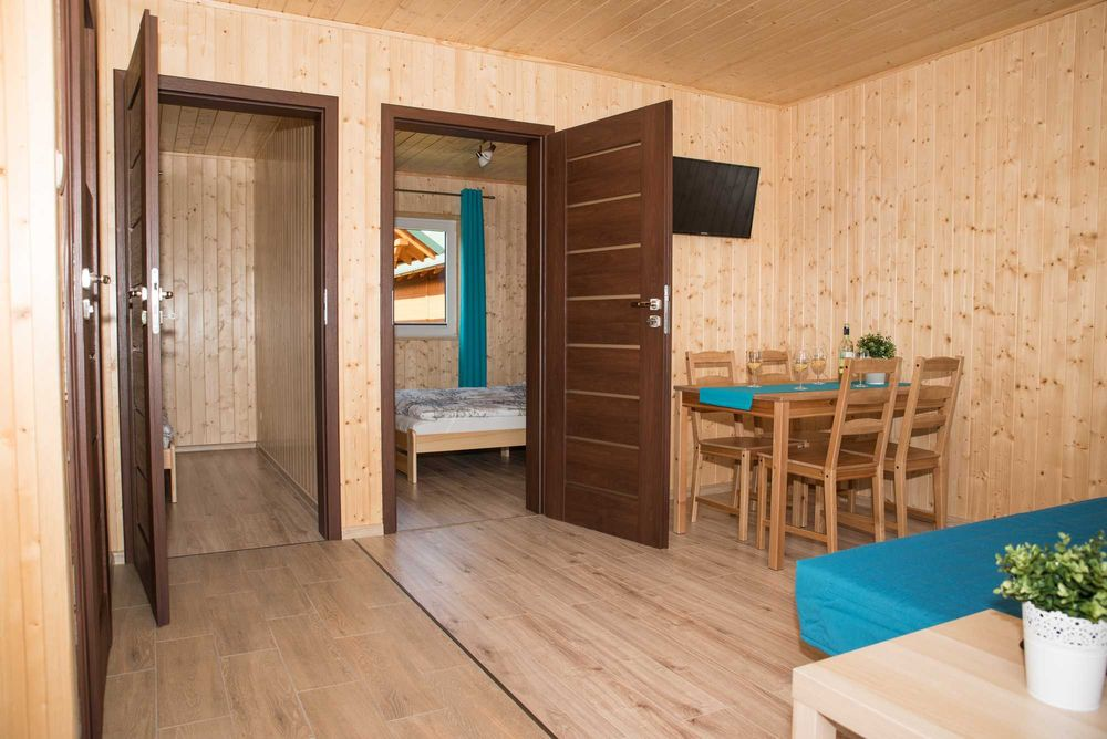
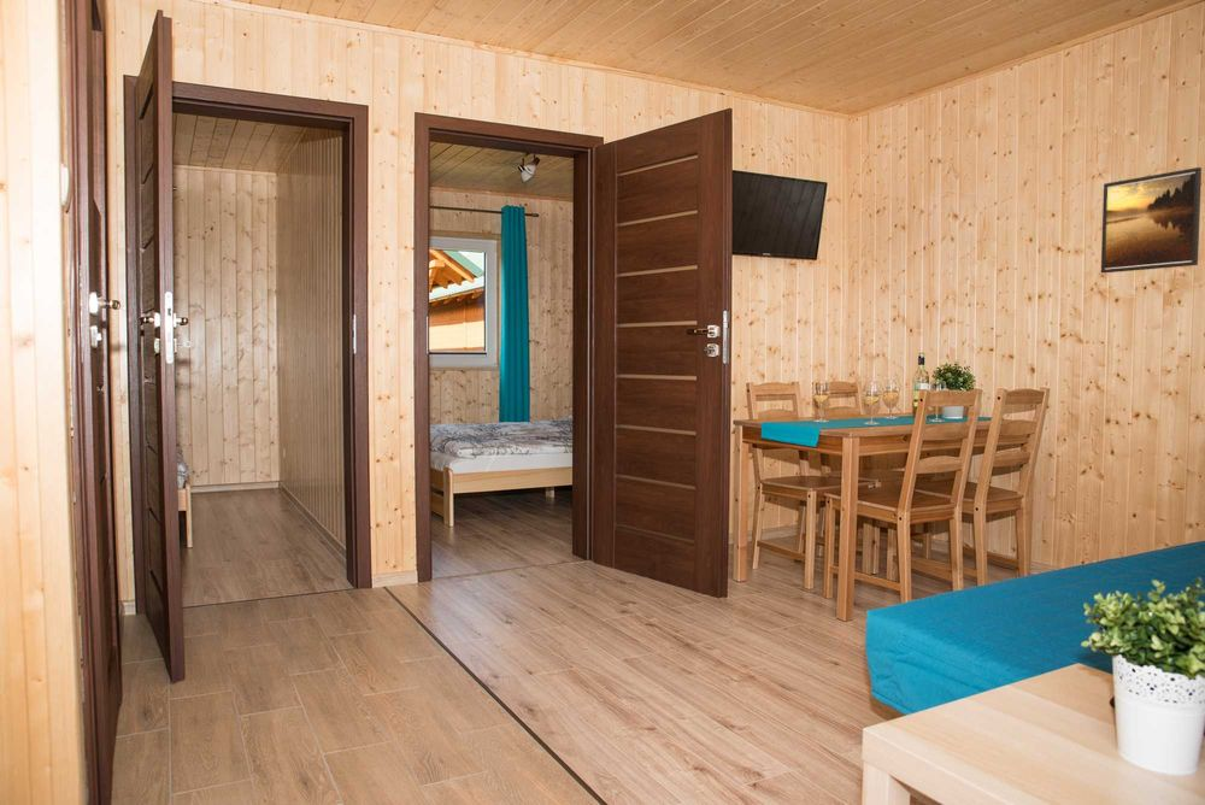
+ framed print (1148, 222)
